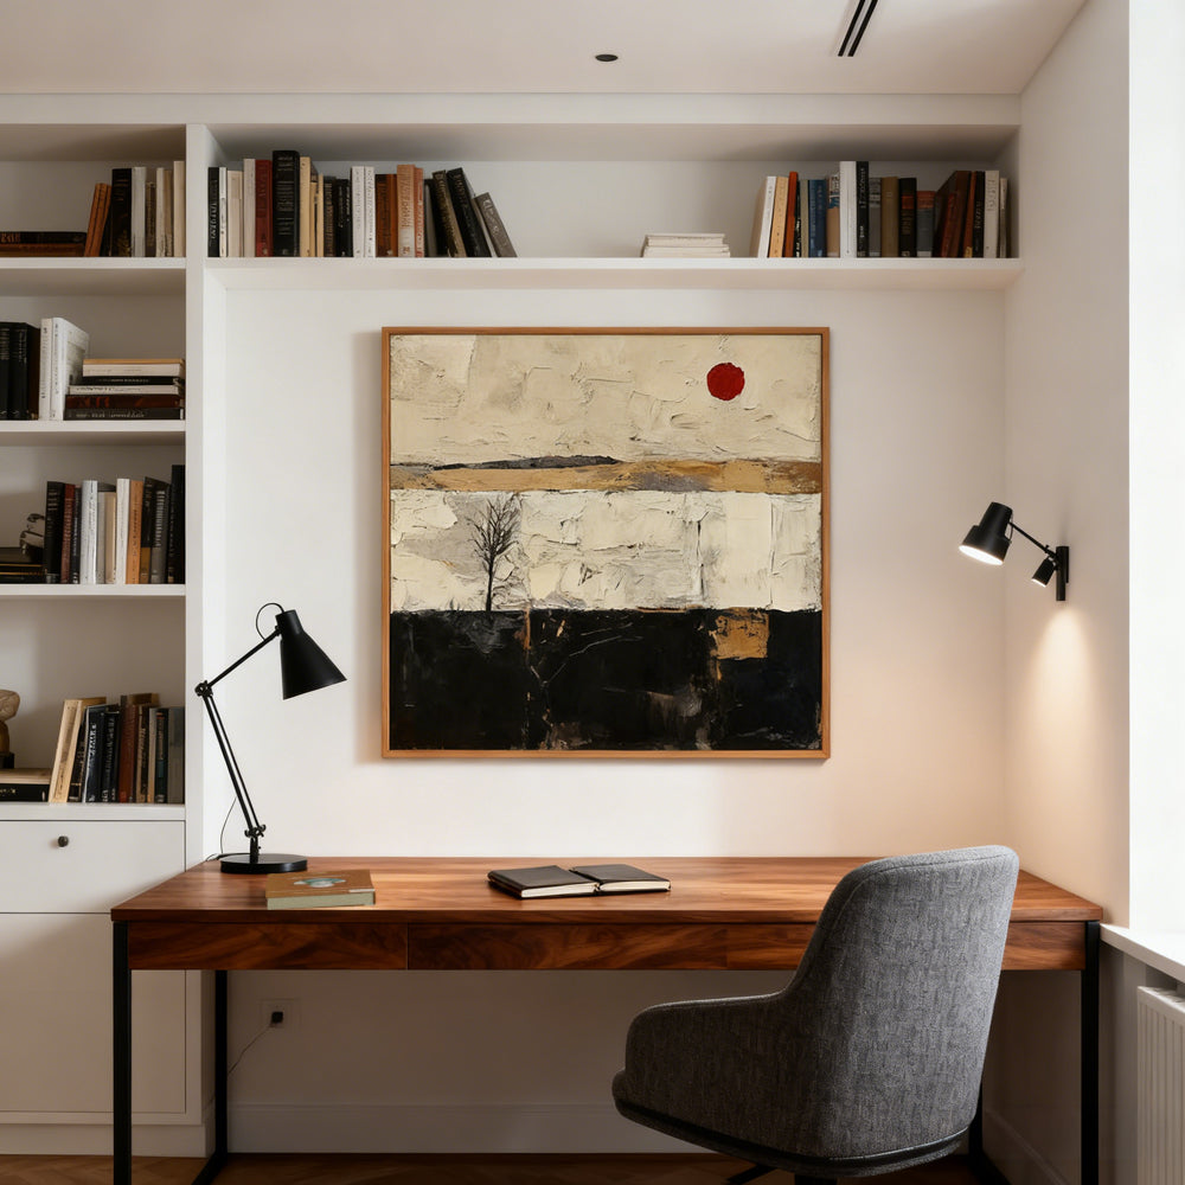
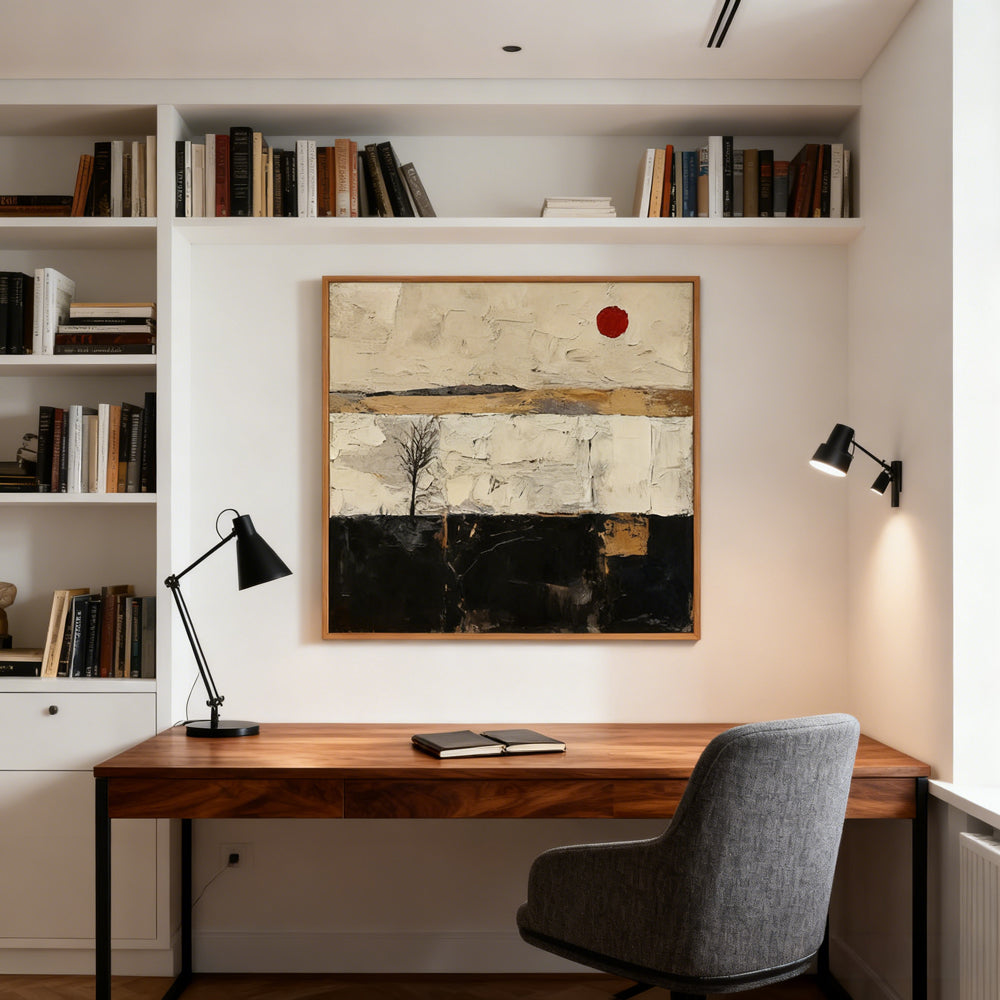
- book (320, 889)
